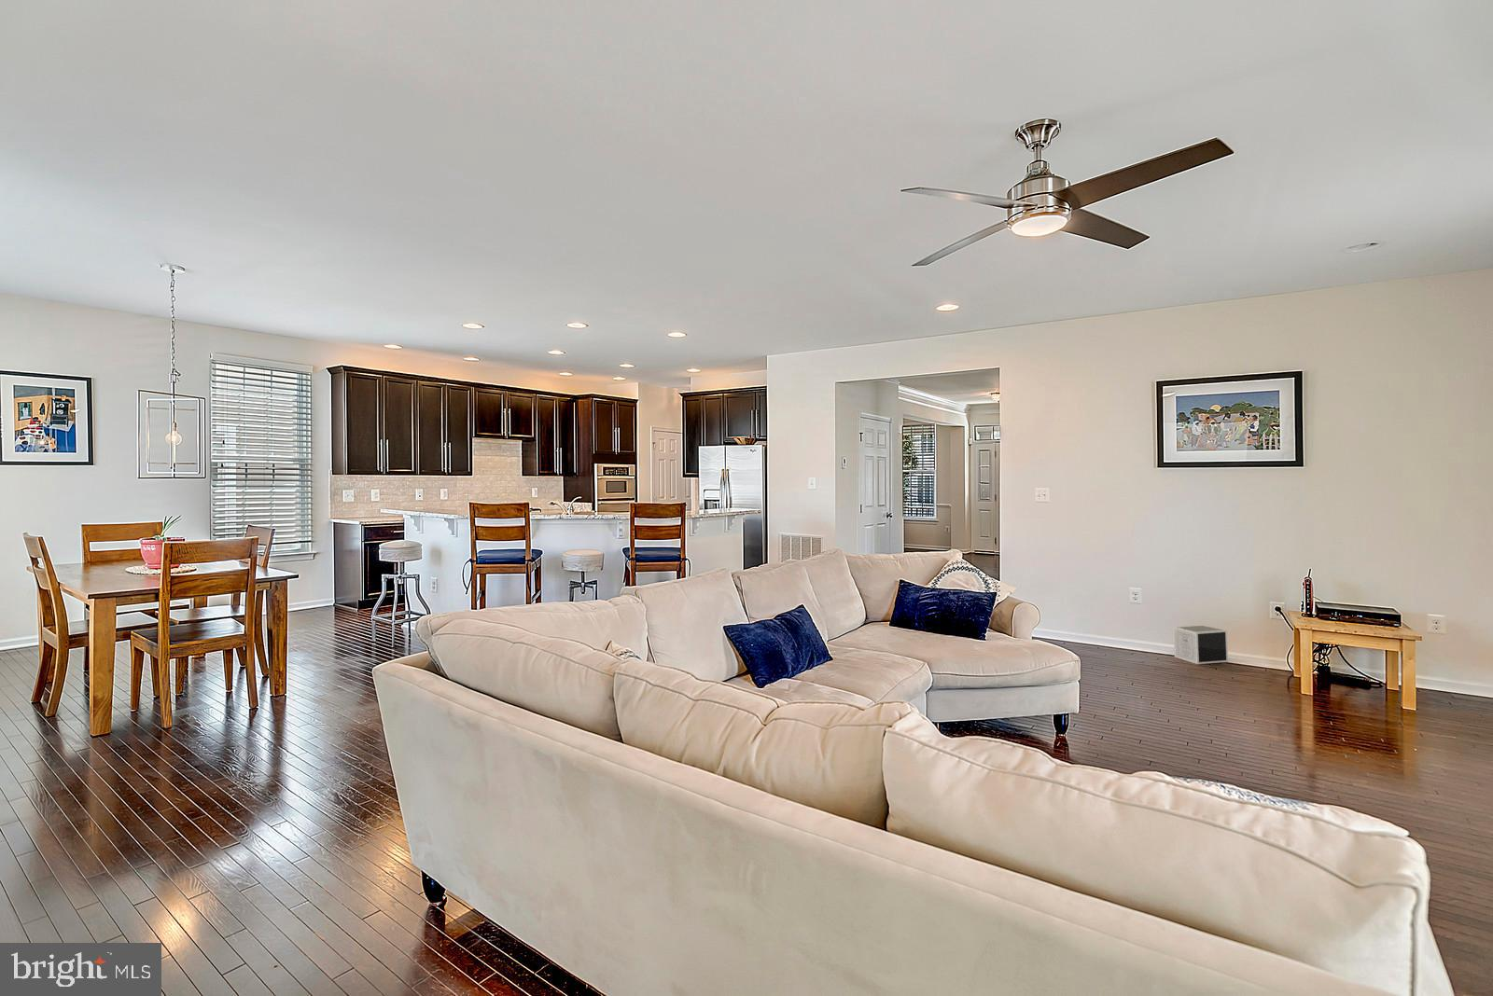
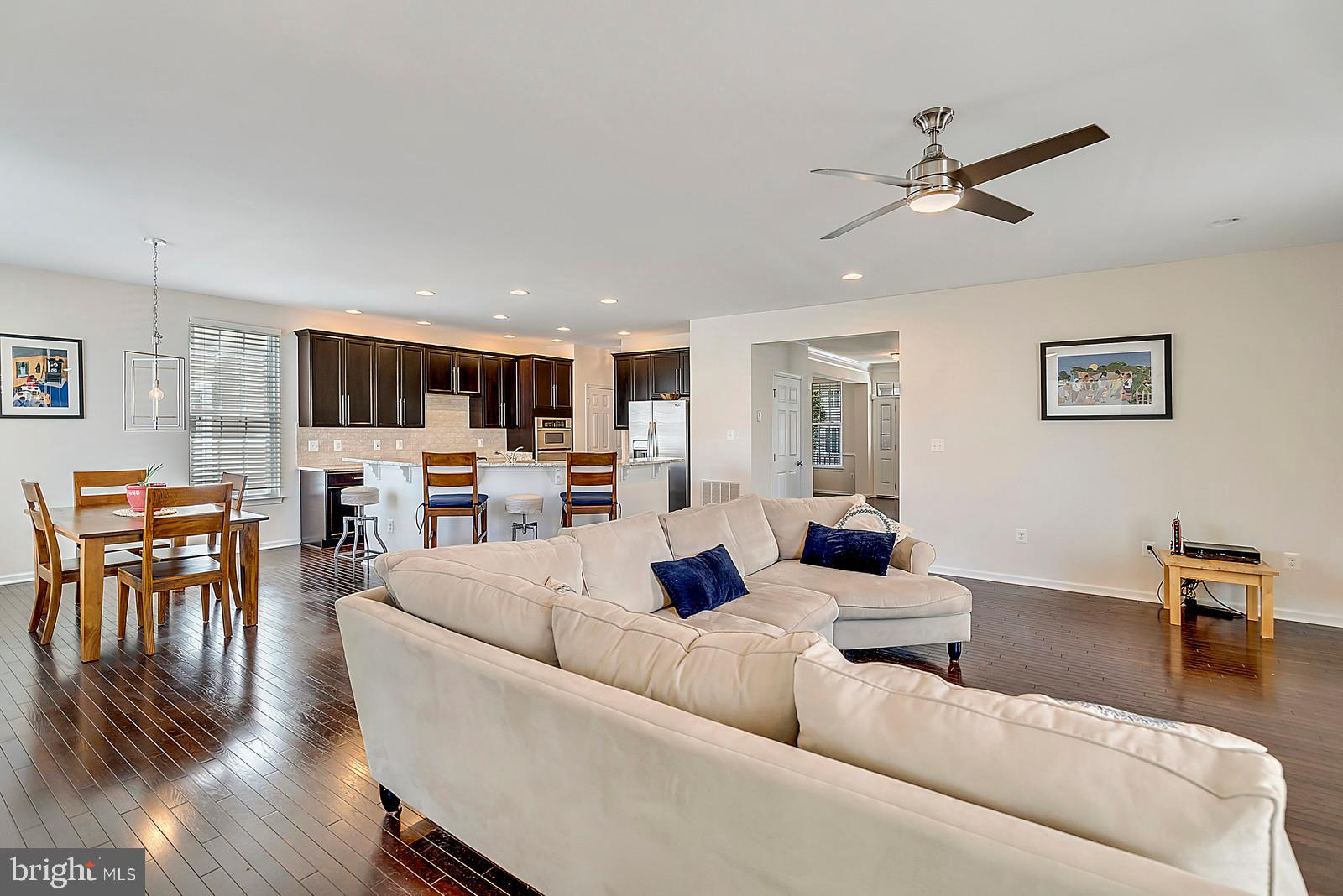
- speaker (1200, 644)
